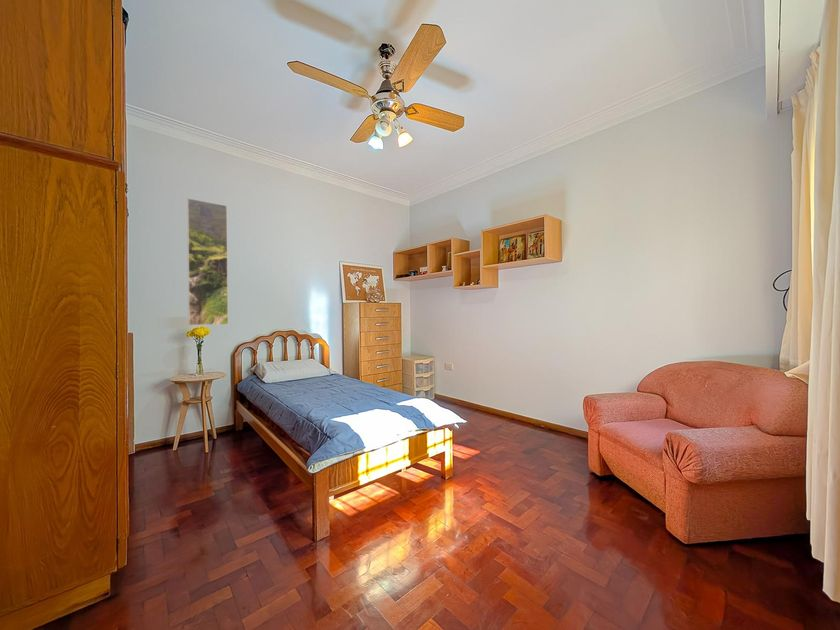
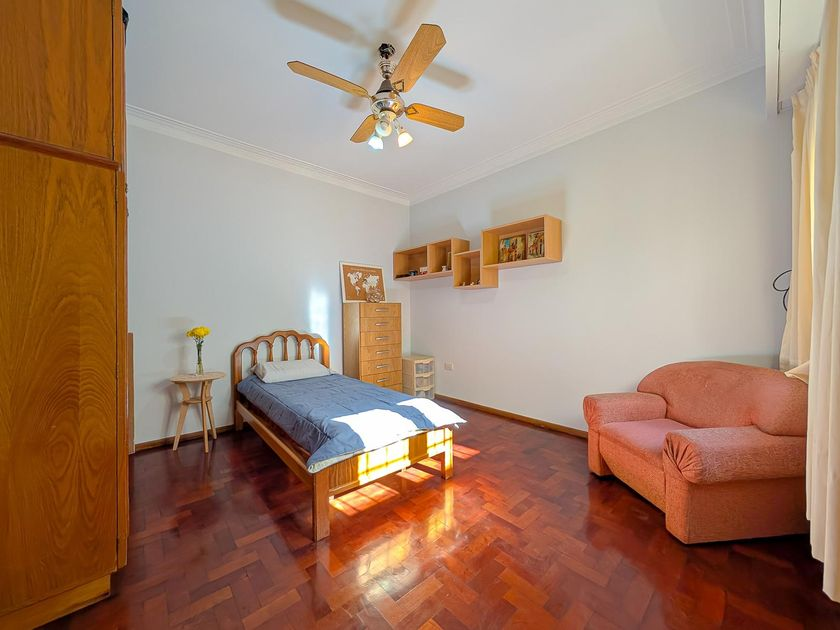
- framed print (208, 263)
